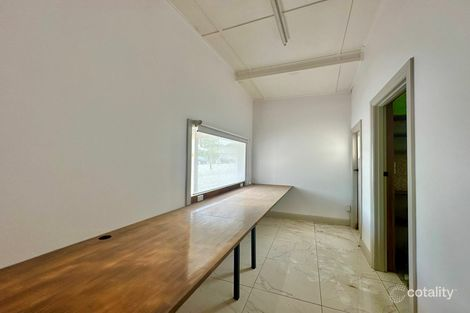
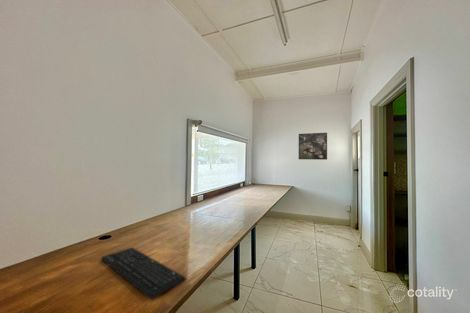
+ keyboard (140, 266)
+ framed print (312, 146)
